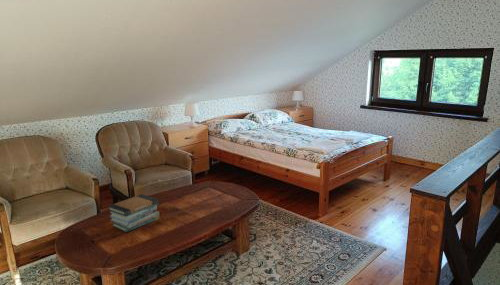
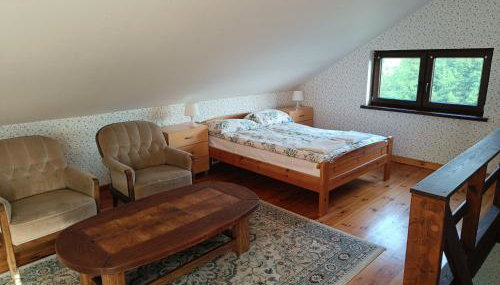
- book stack (134, 212)
